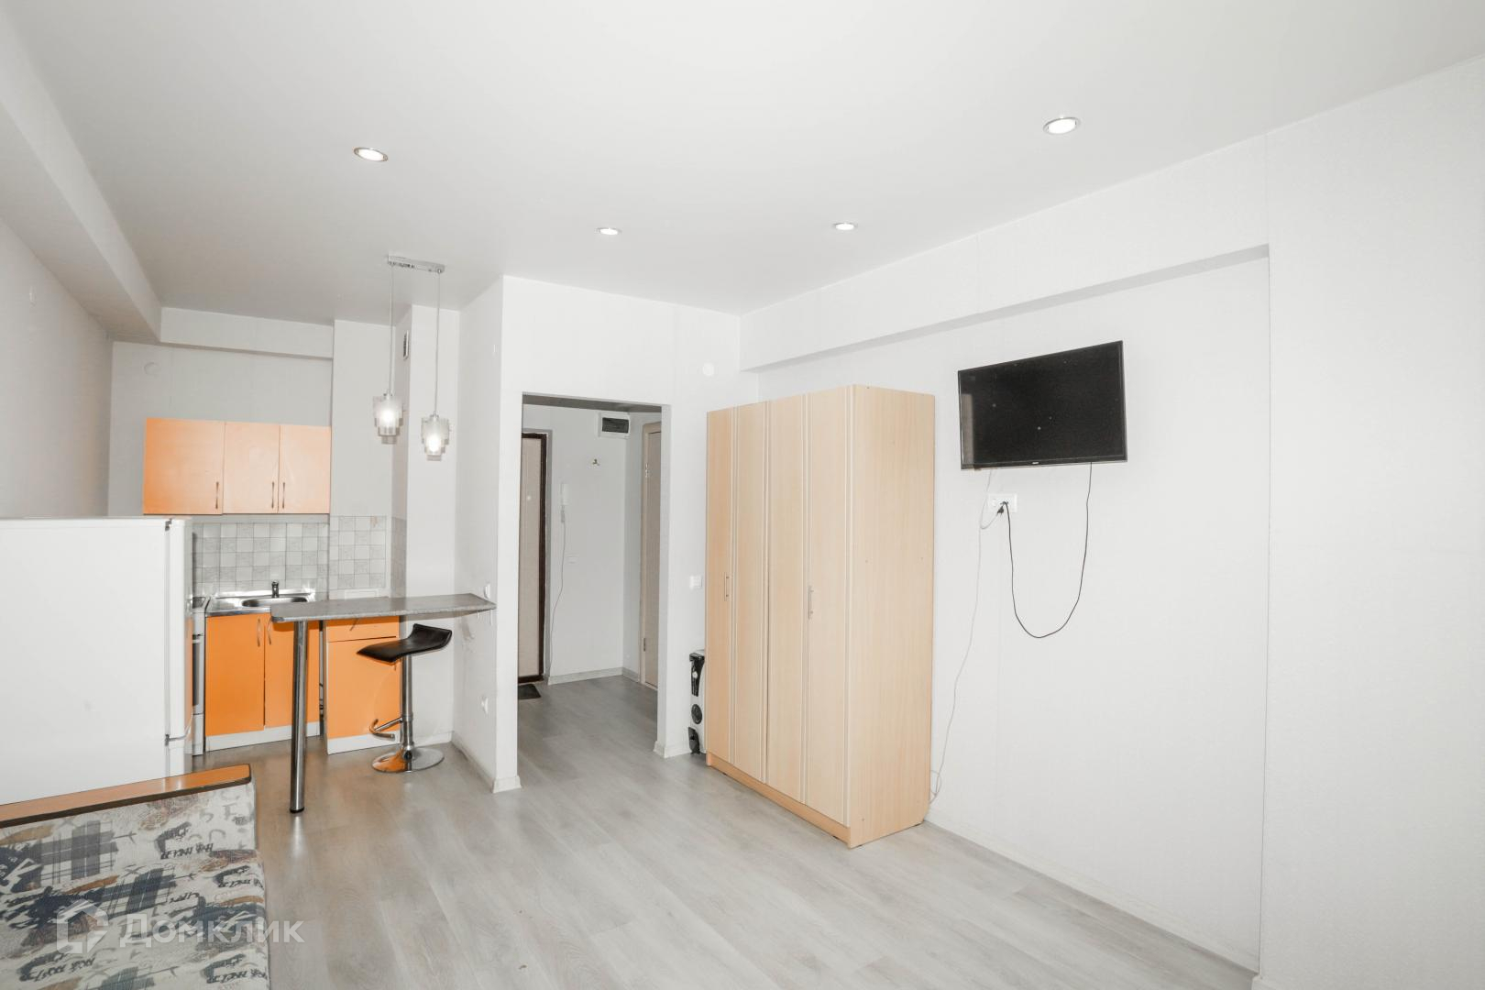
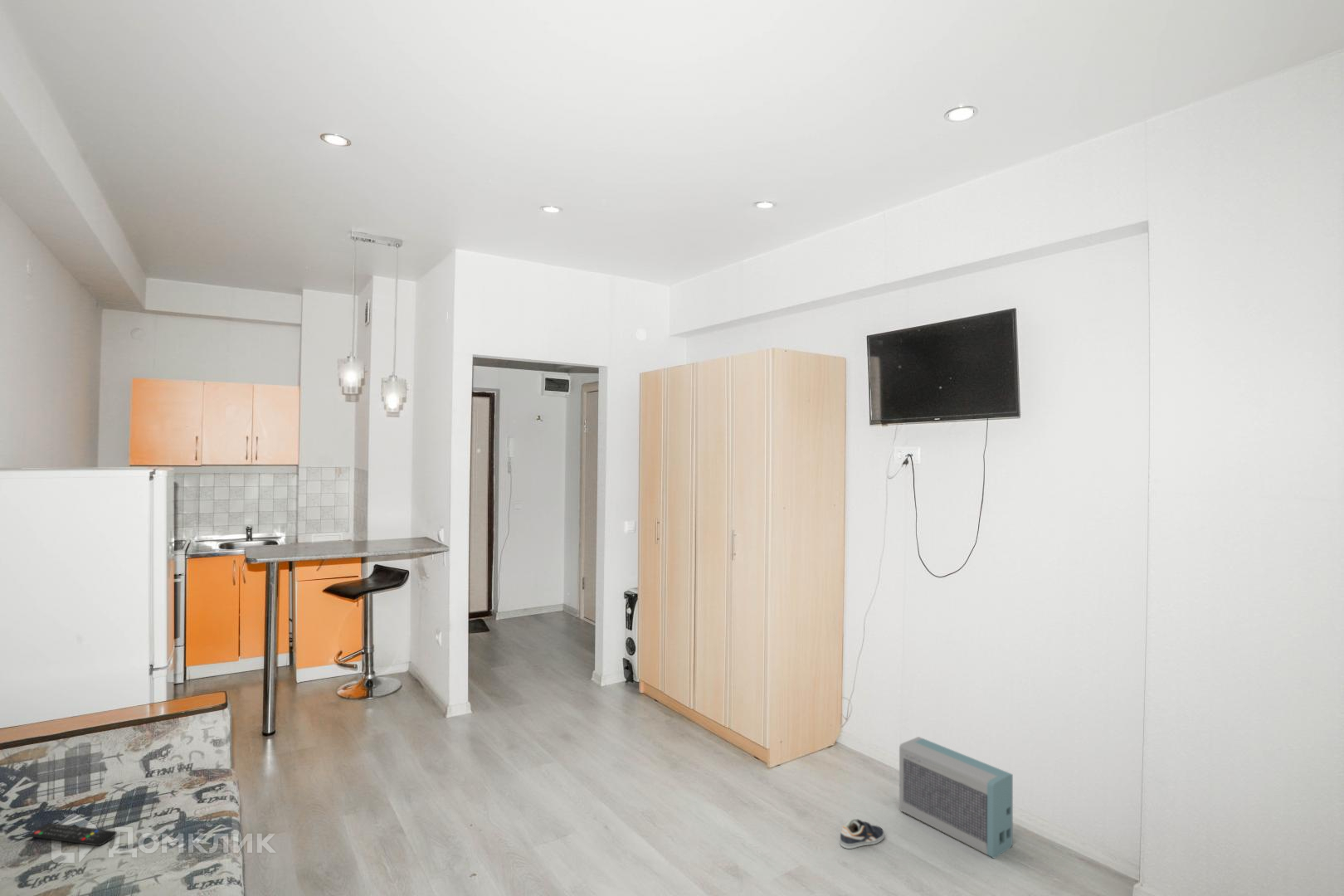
+ remote control (72, 835)
+ sneaker (863, 830)
+ air purifier (953, 792)
